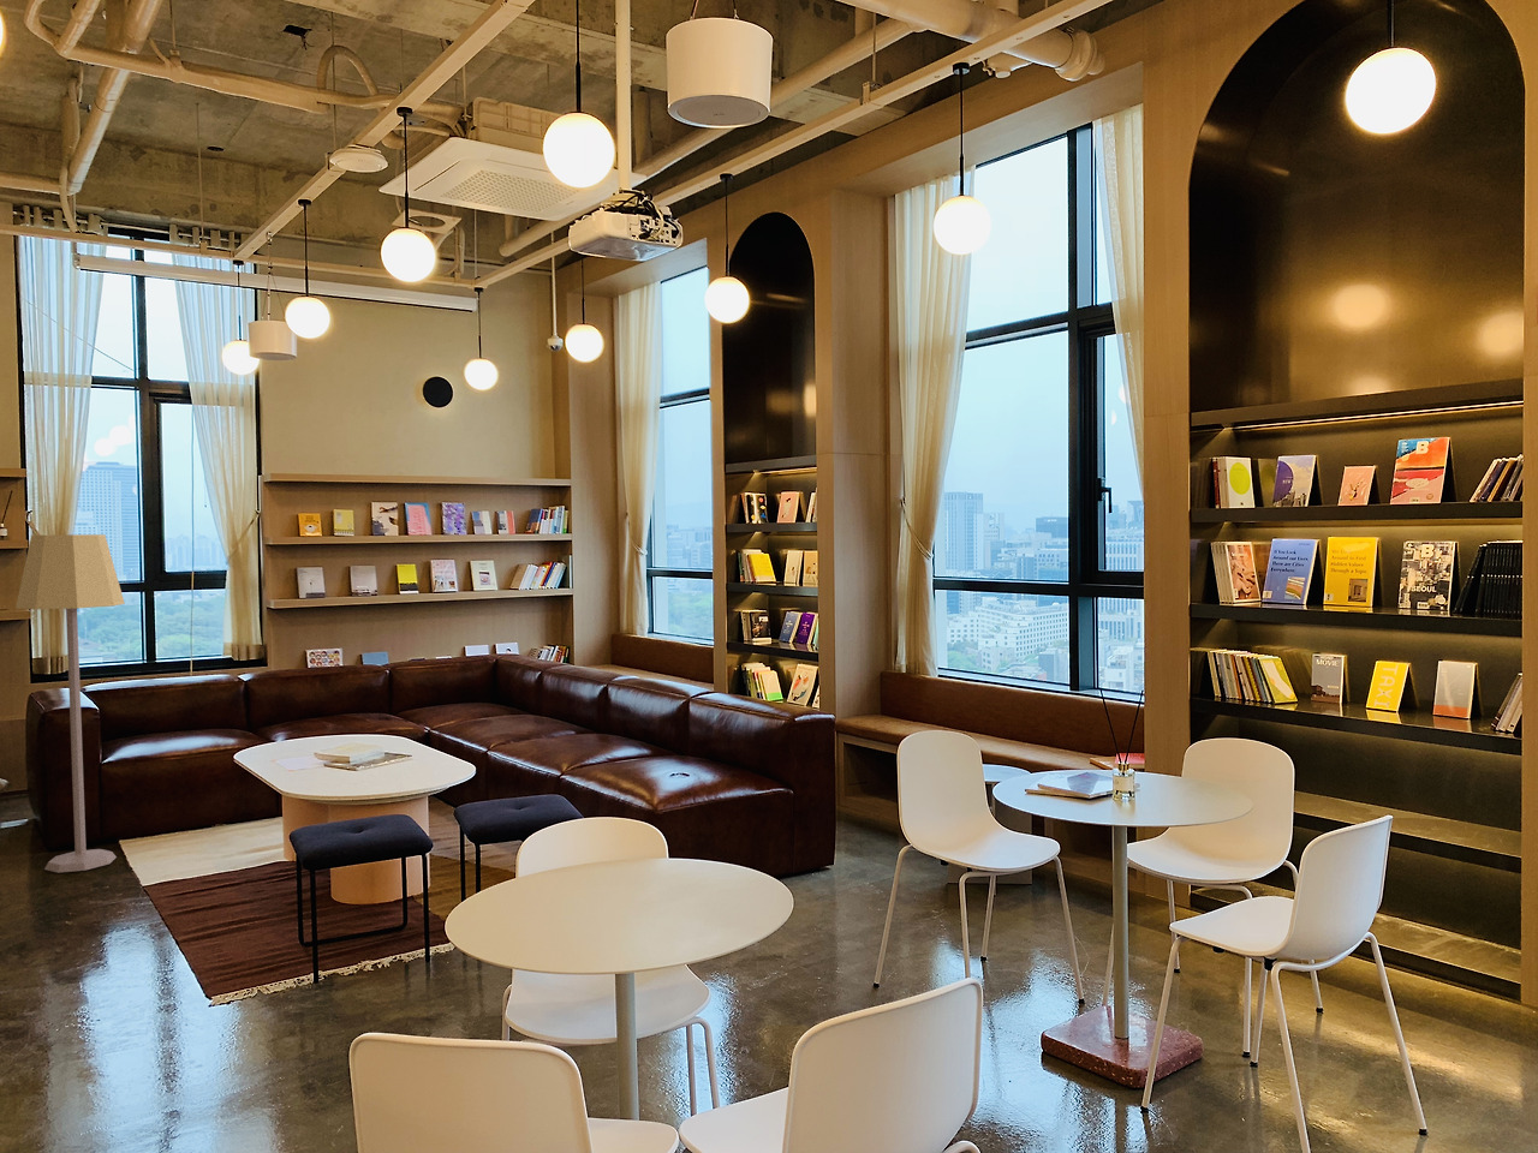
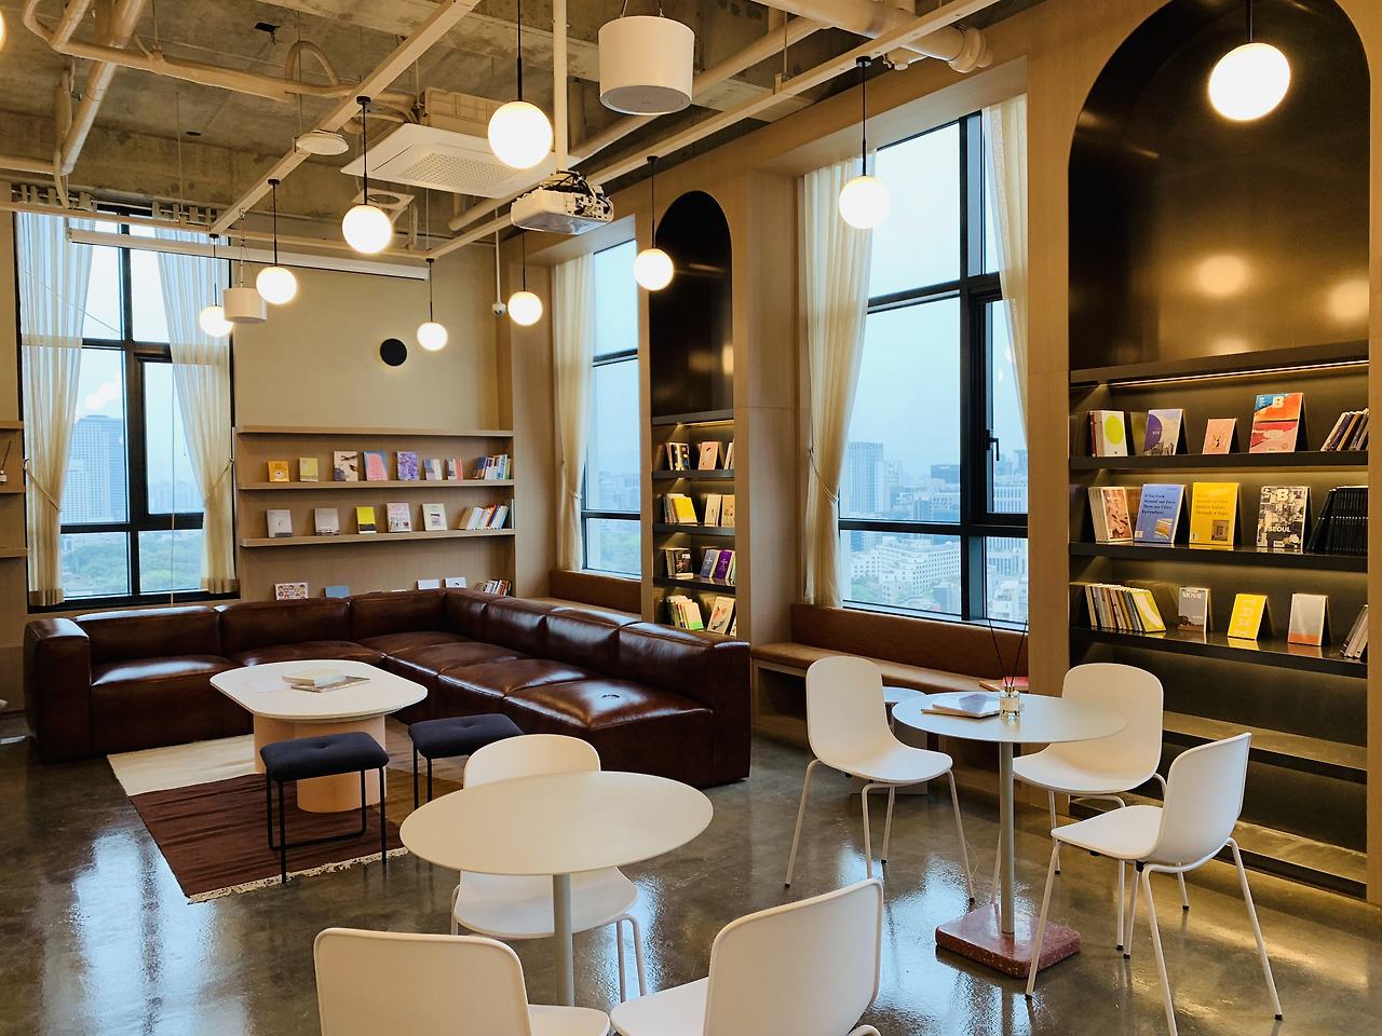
- lamp (75, 700)
